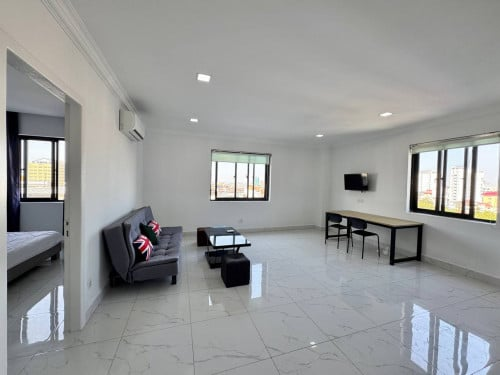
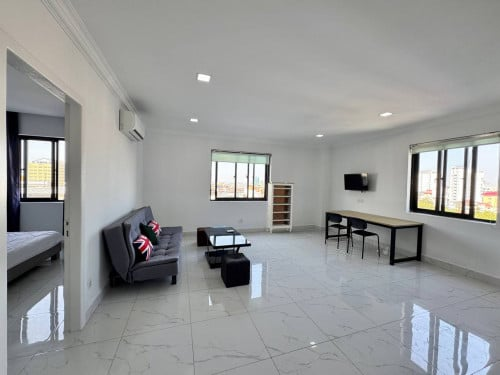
+ bookshelf (280, 206)
